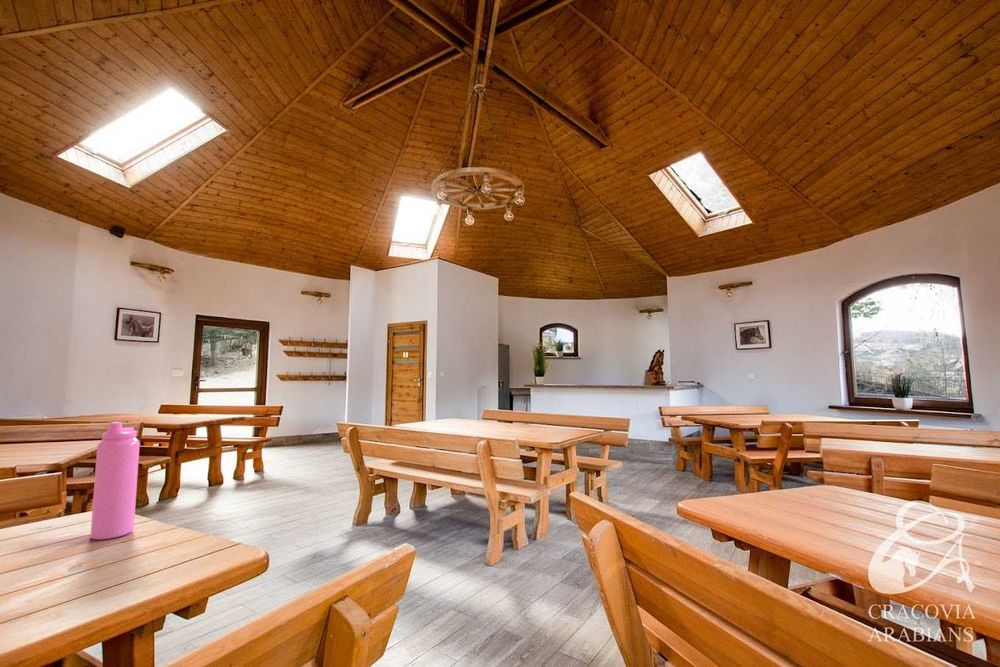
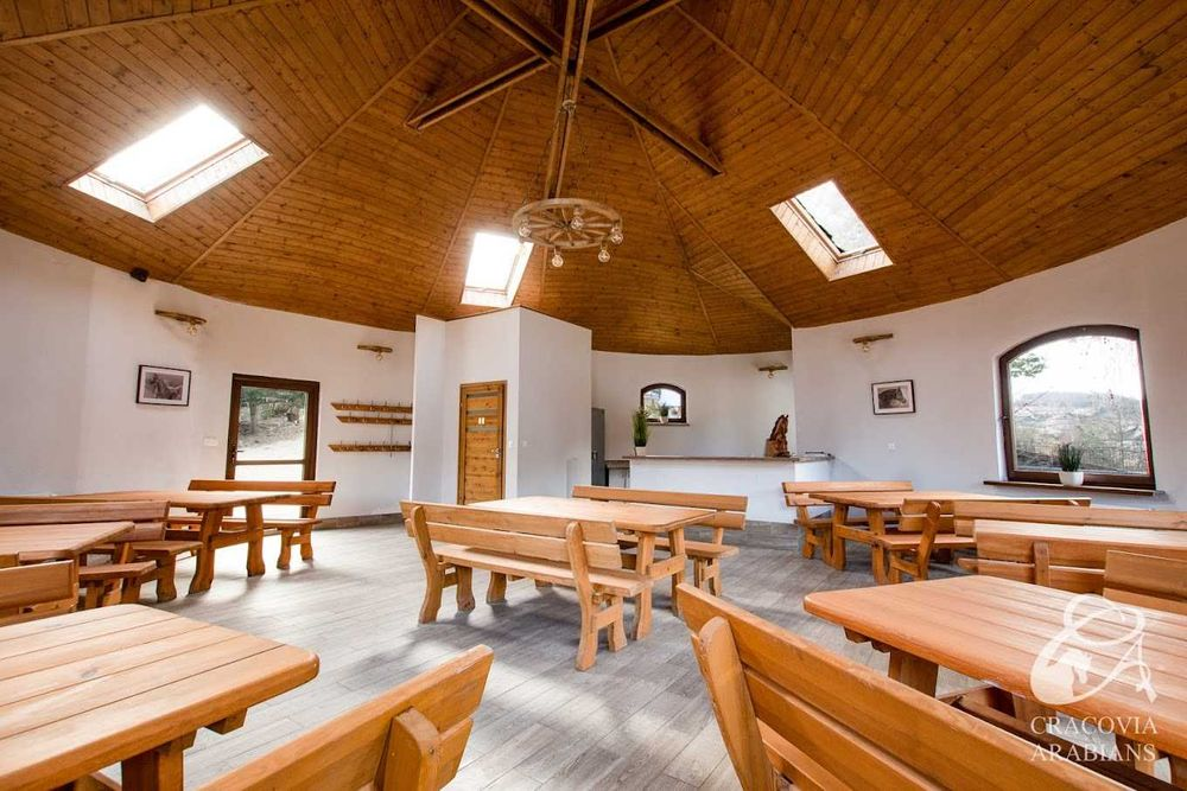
- water bottle (116, 477)
